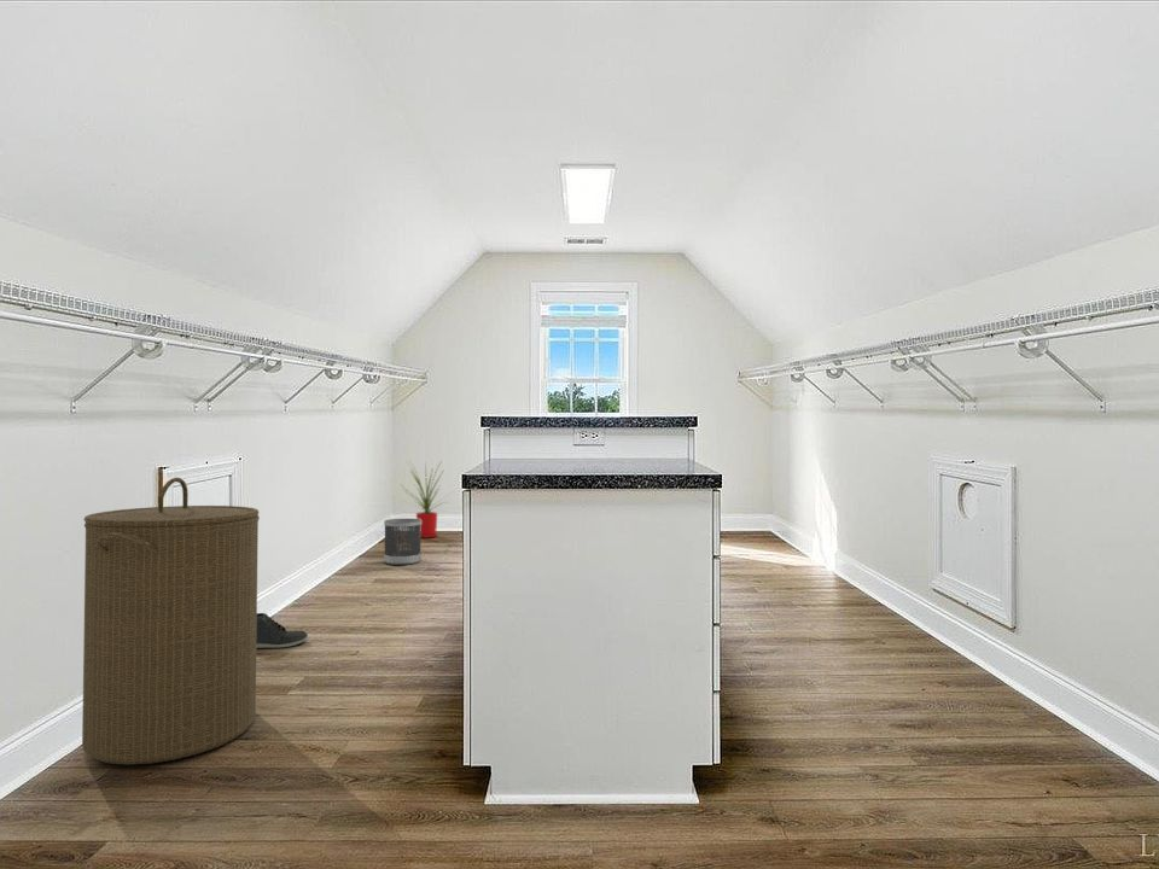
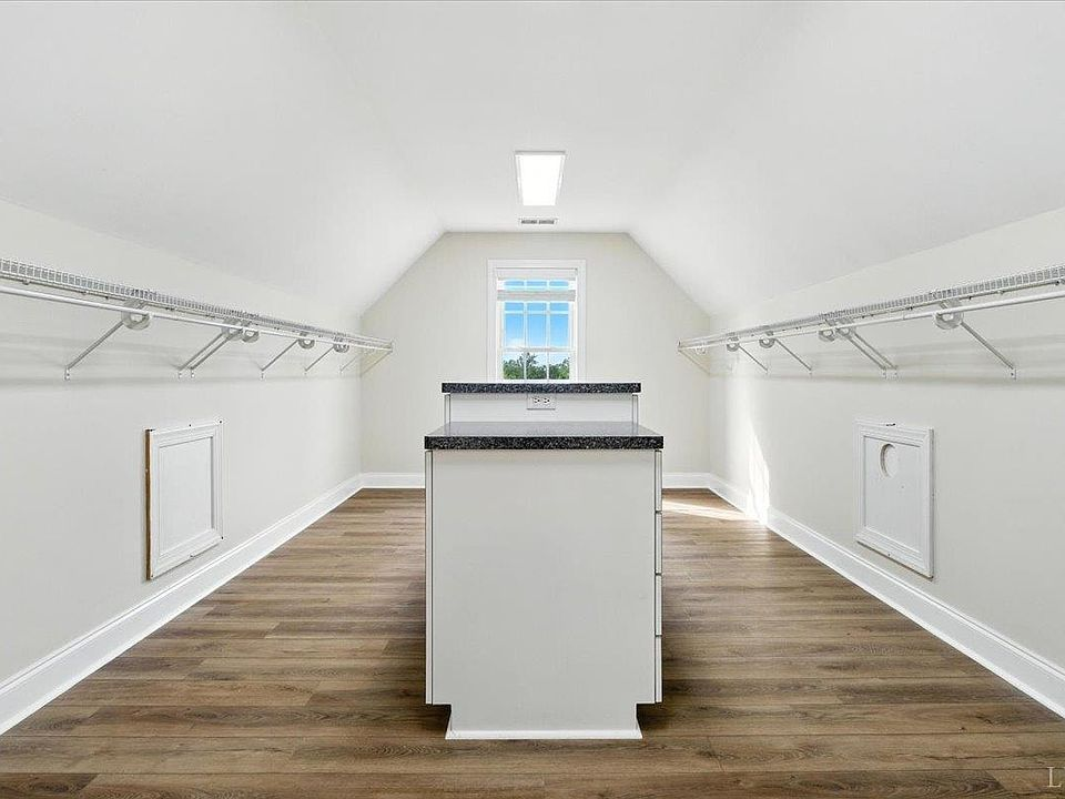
- wastebasket (402, 541)
- sneaker (275, 629)
- house plant (426, 498)
- laundry hamper (175, 603)
